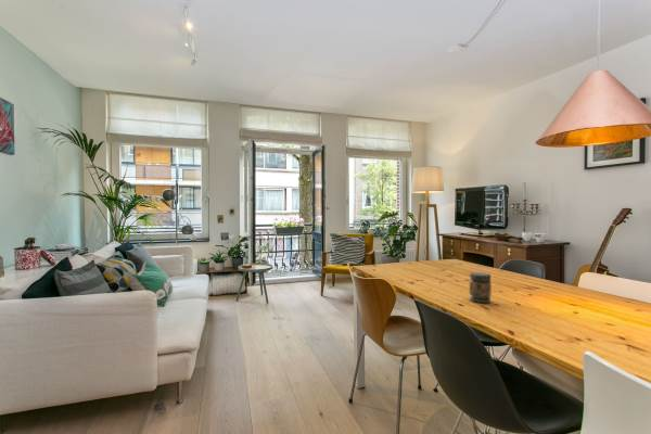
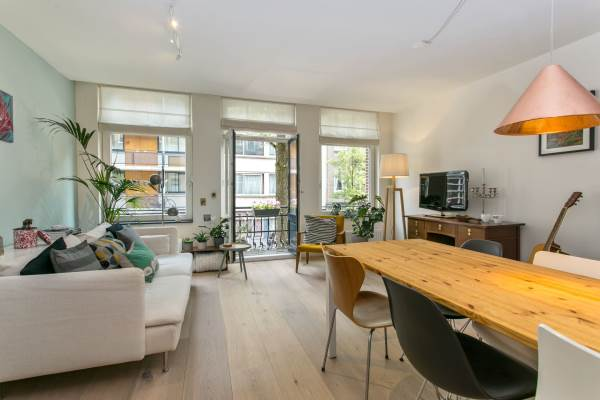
- jar (480, 286)
